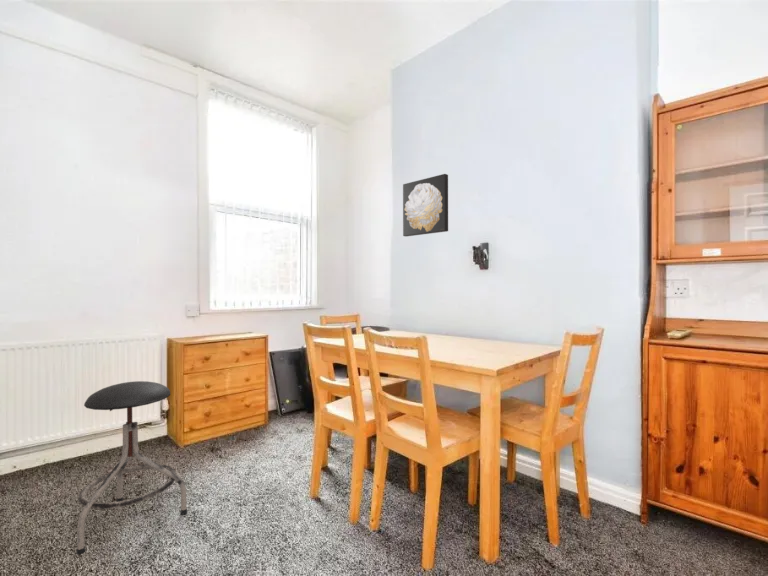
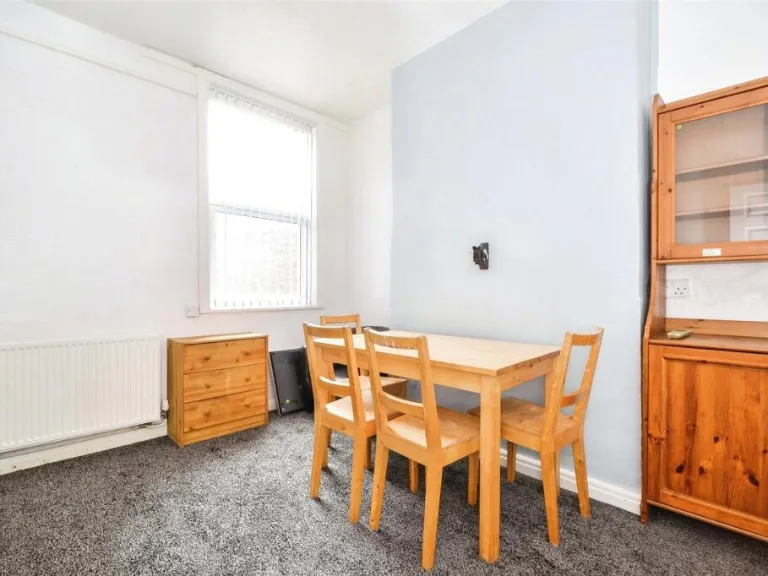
- wall art (424, 206)
- stool (124, 454)
